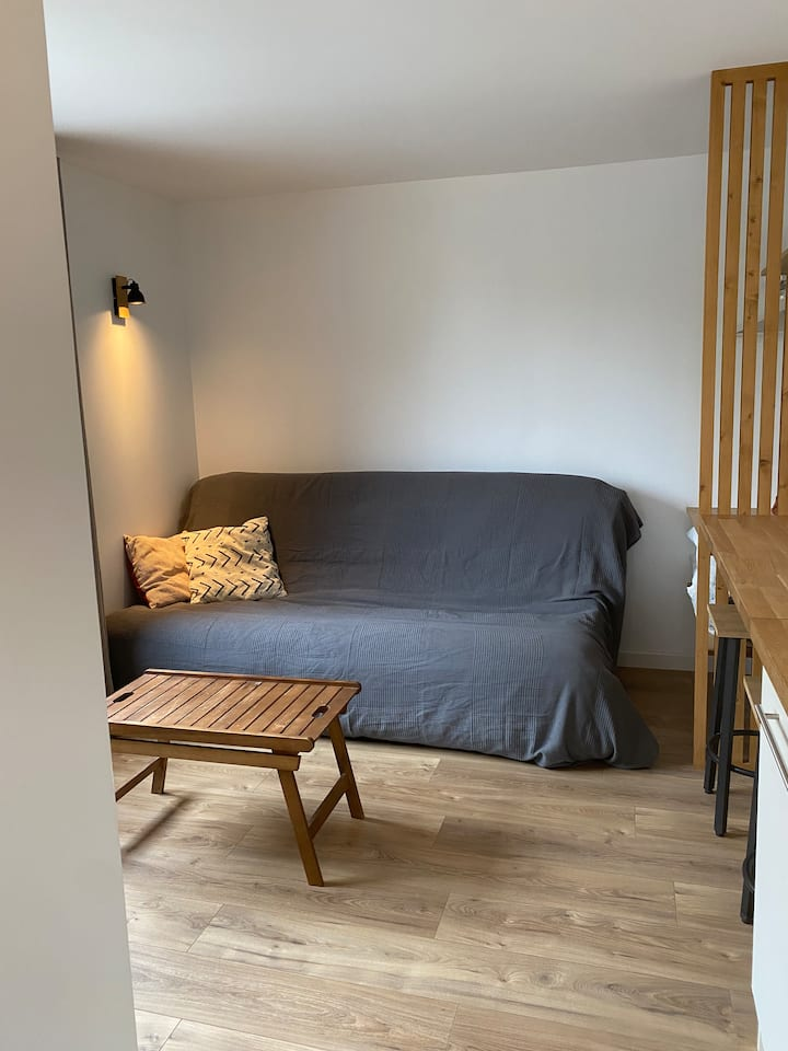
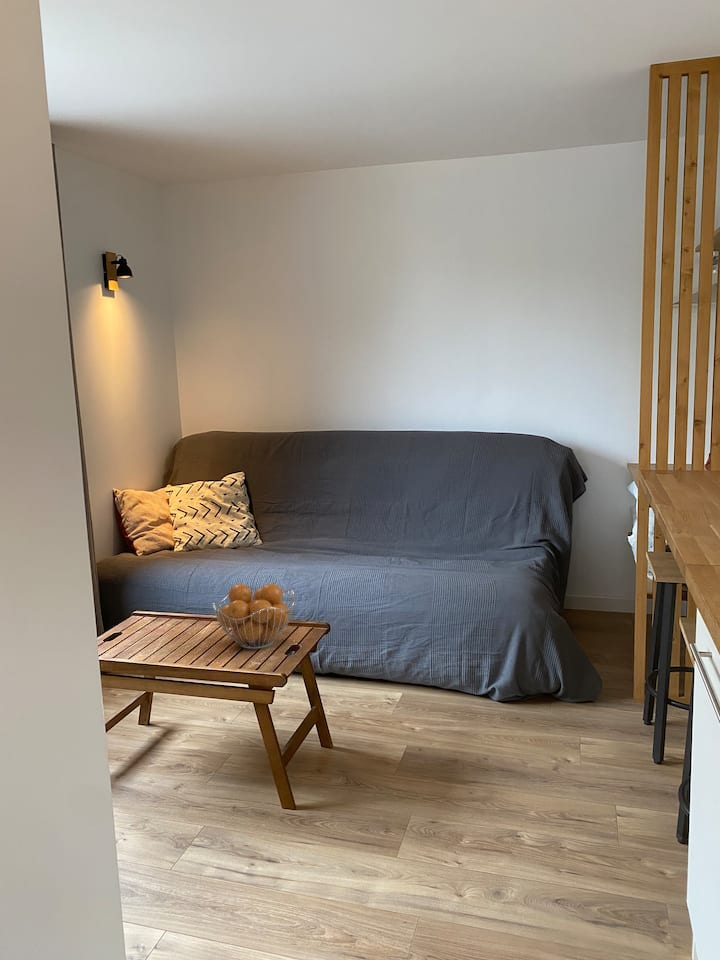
+ fruit basket (254, 614)
